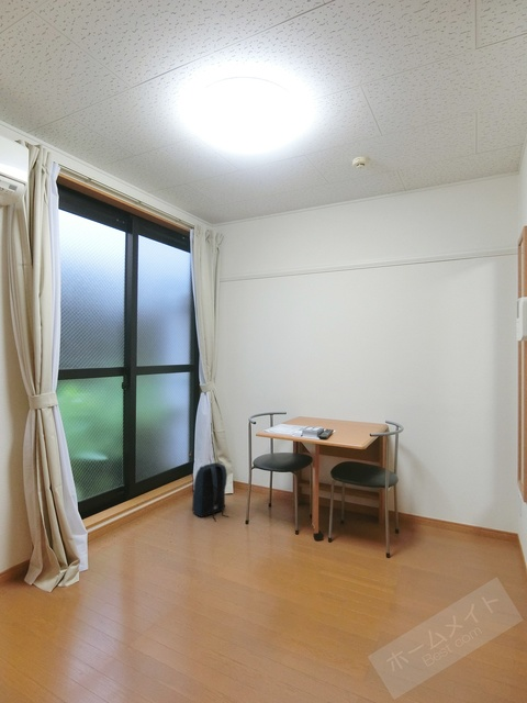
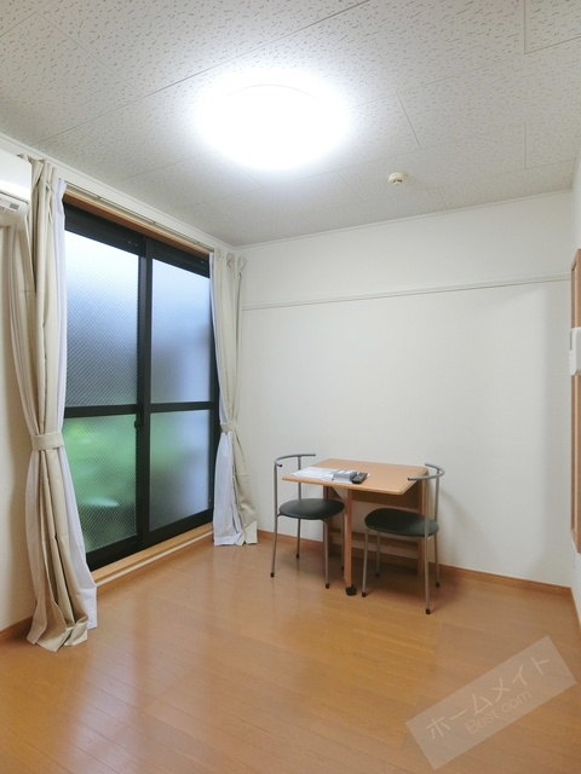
- backpack (212, 488)
